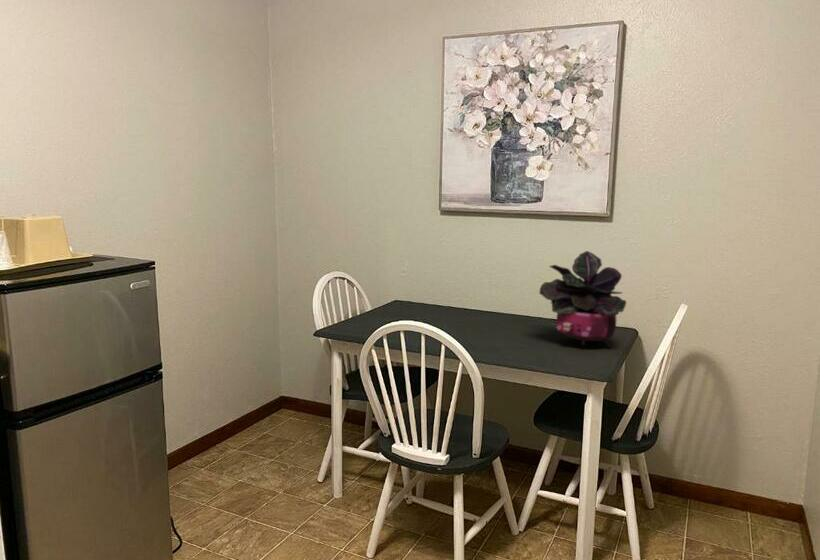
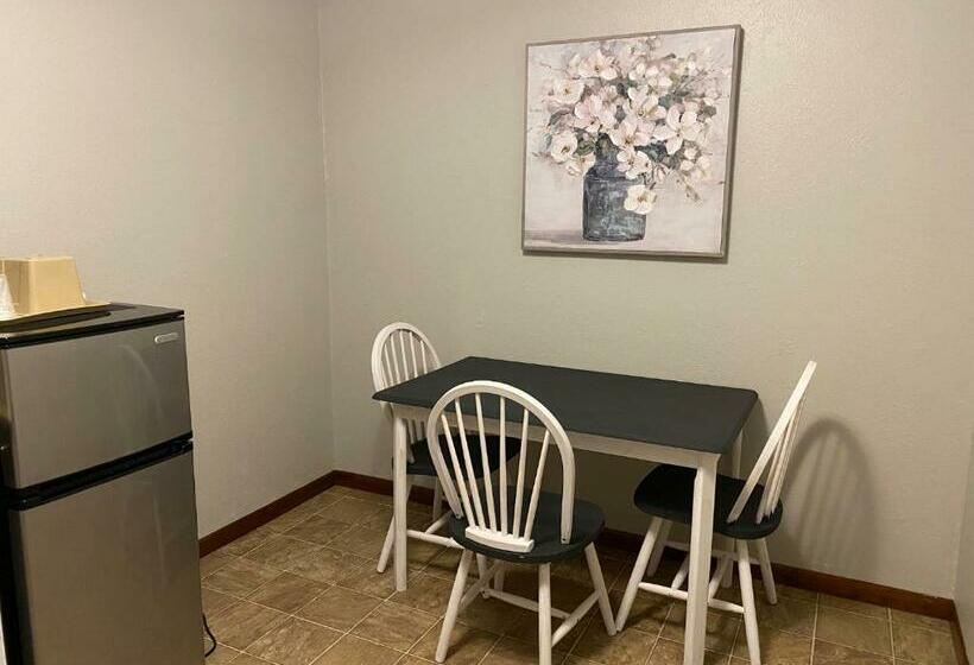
- potted plant (586, 298)
